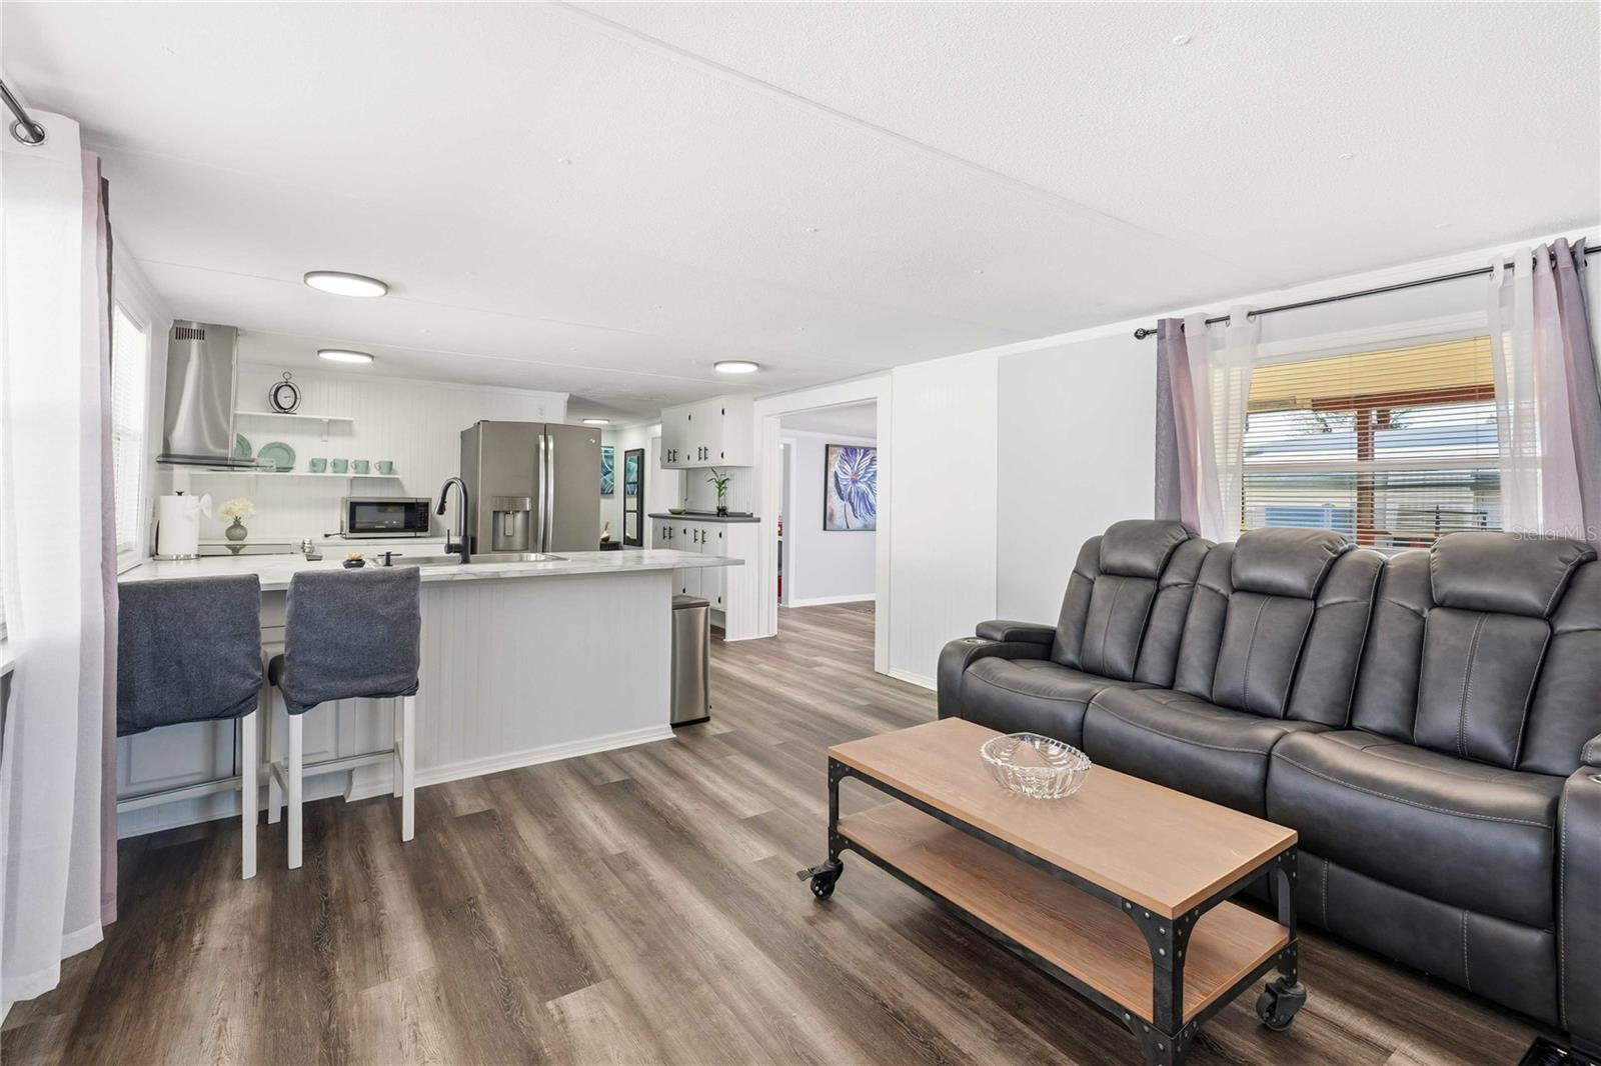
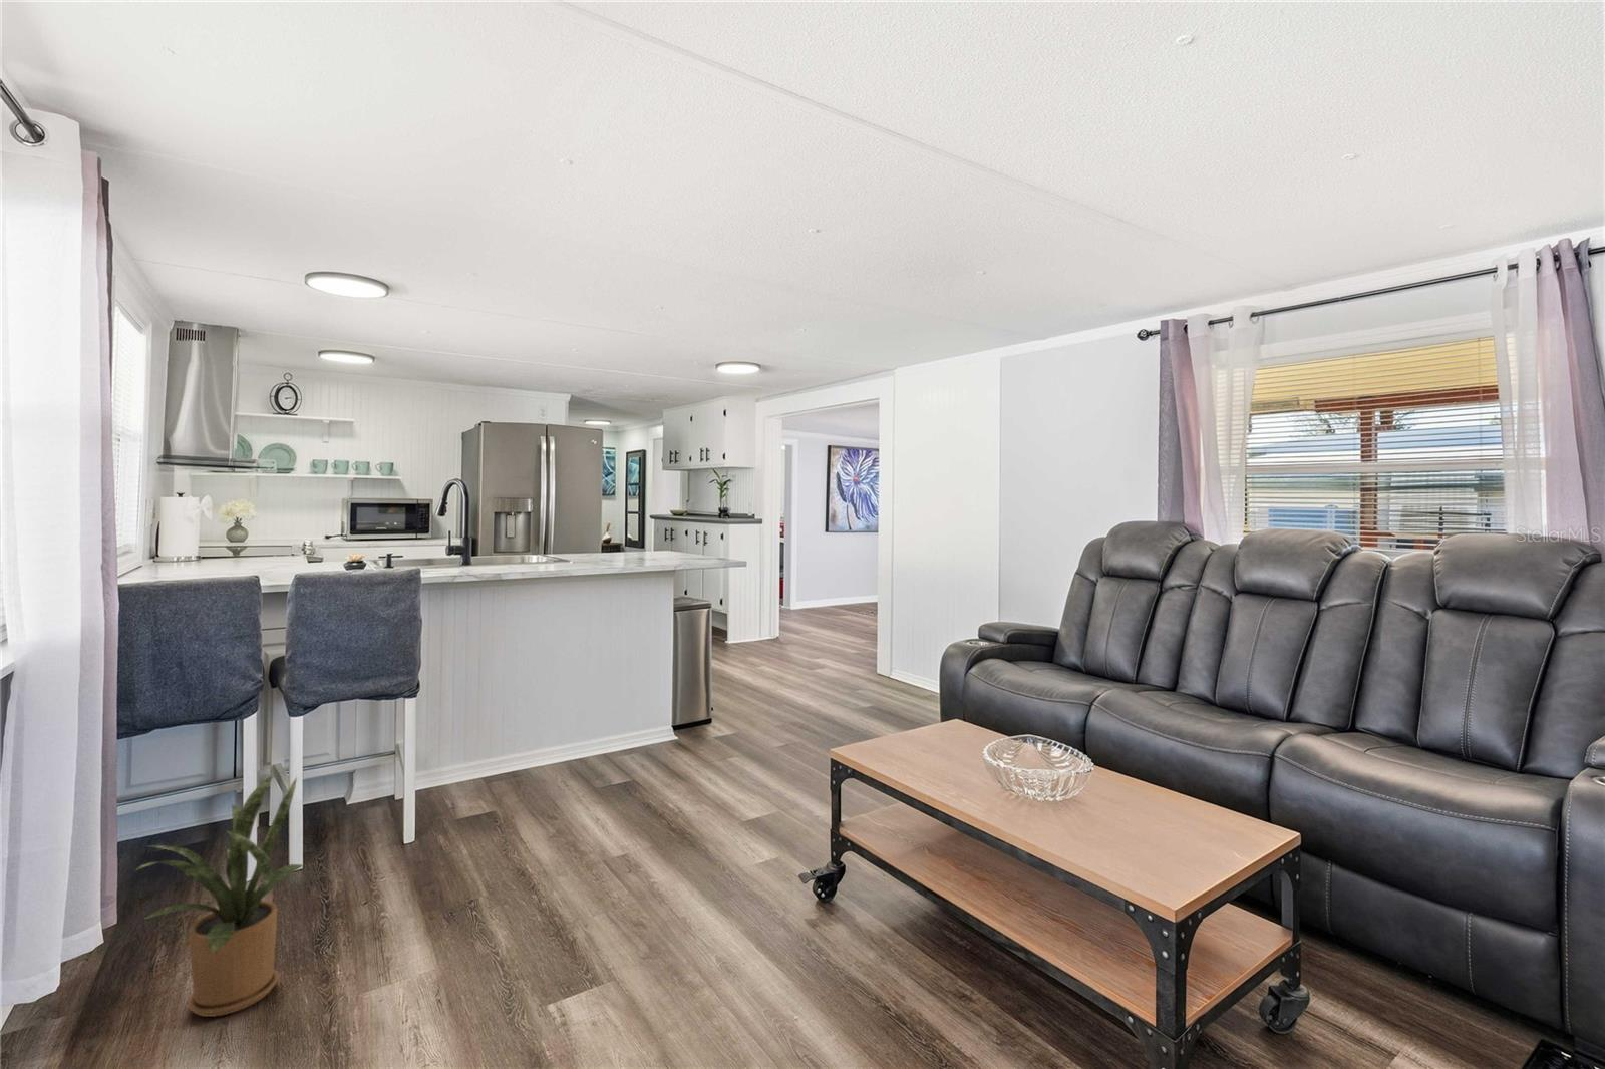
+ house plant (222, 896)
